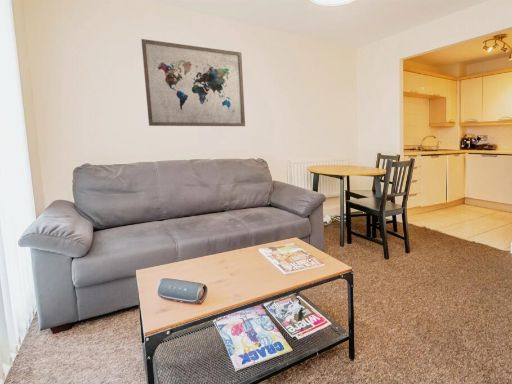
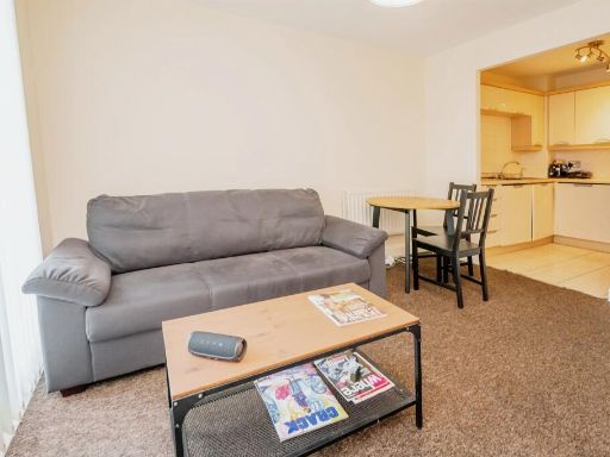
- wall art (198, 86)
